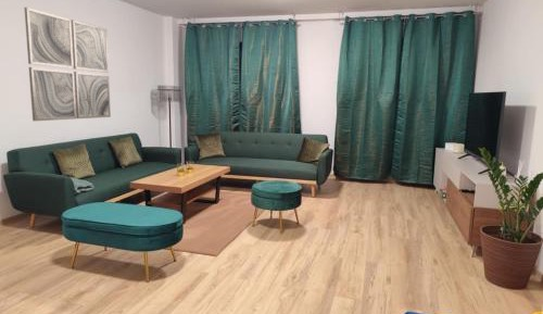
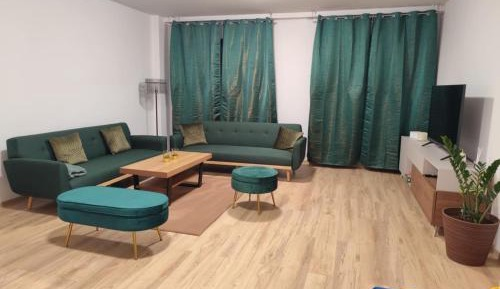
- wall art (74, 68)
